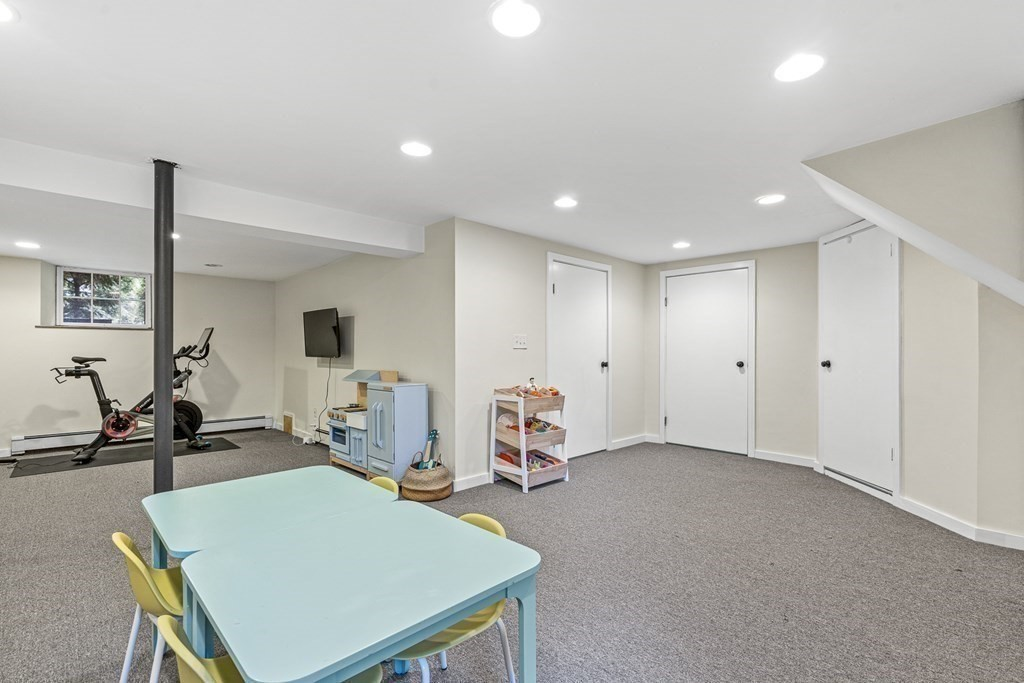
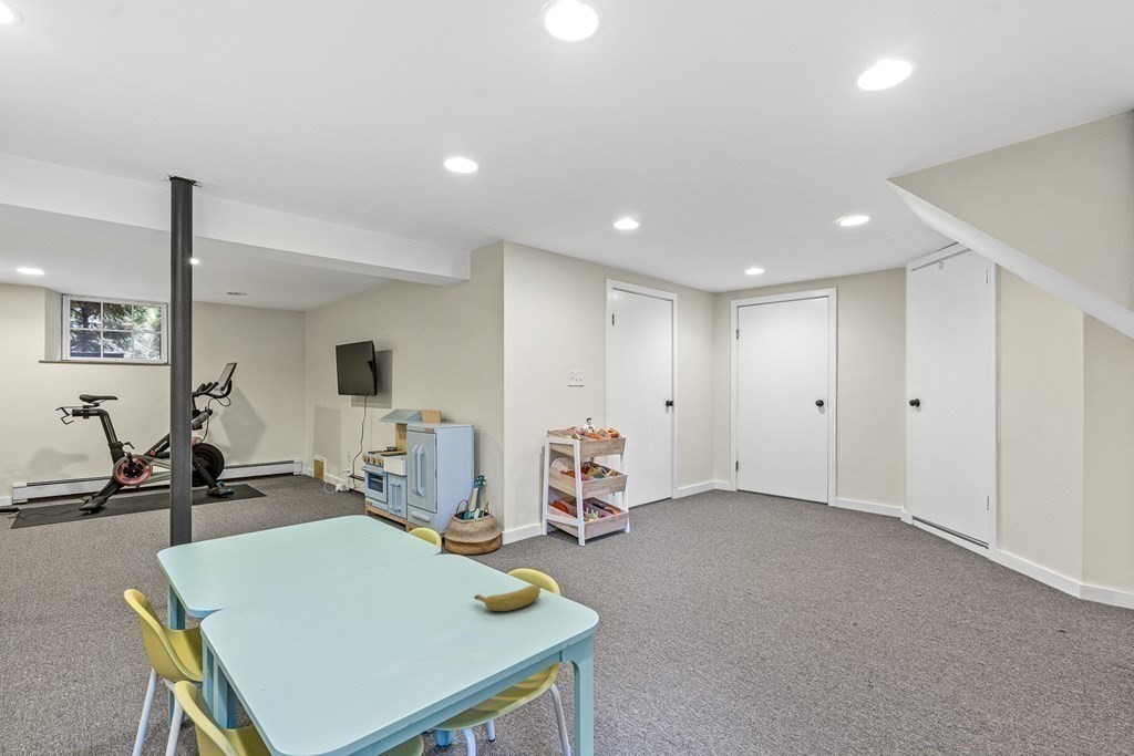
+ banana (512, 594)
